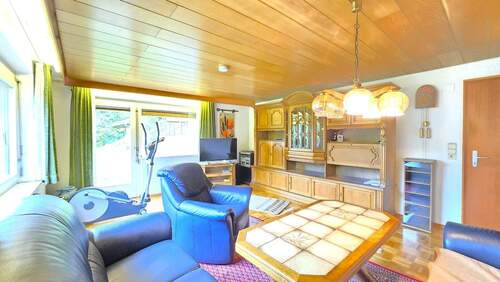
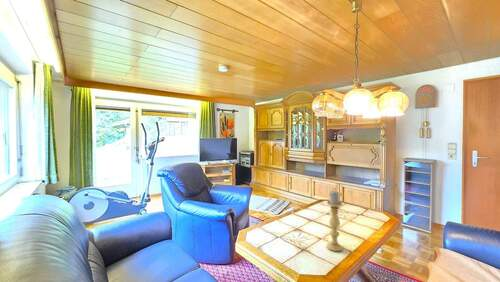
+ candle holder (334, 218)
